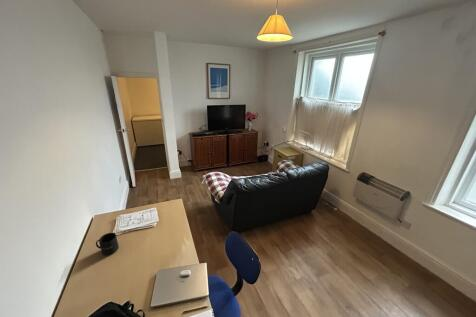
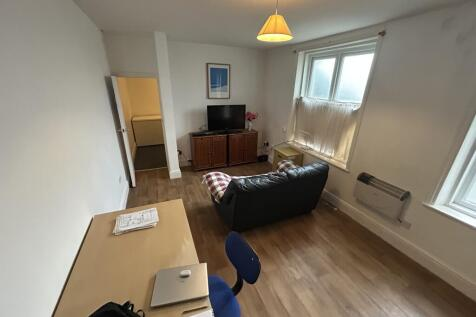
- mug (106, 243)
